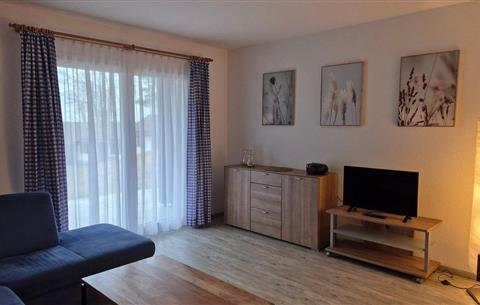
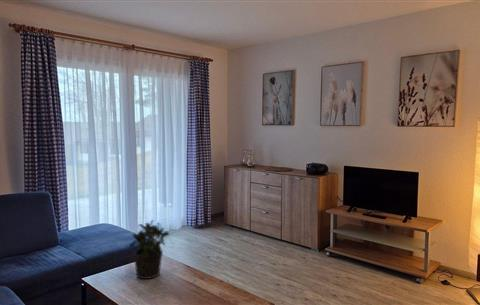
+ potted plant (150, 247)
